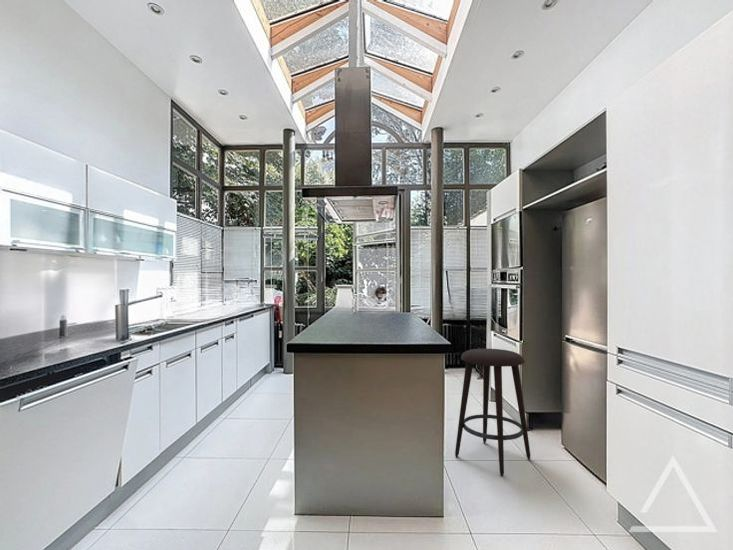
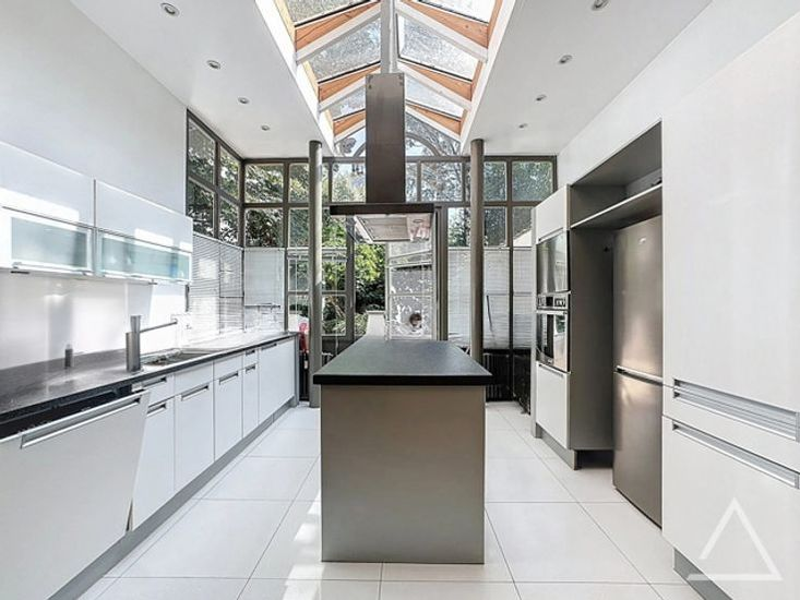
- stool (496, 405)
